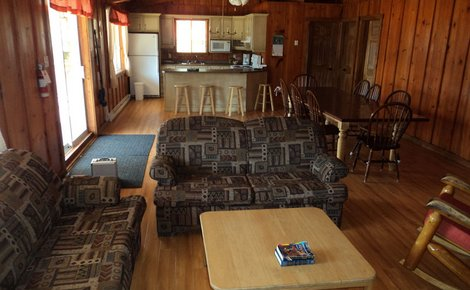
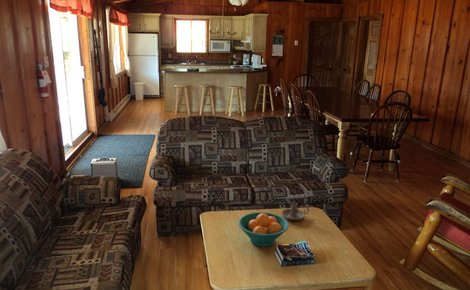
+ candle holder (295, 210)
+ fruit bowl (263, 227)
